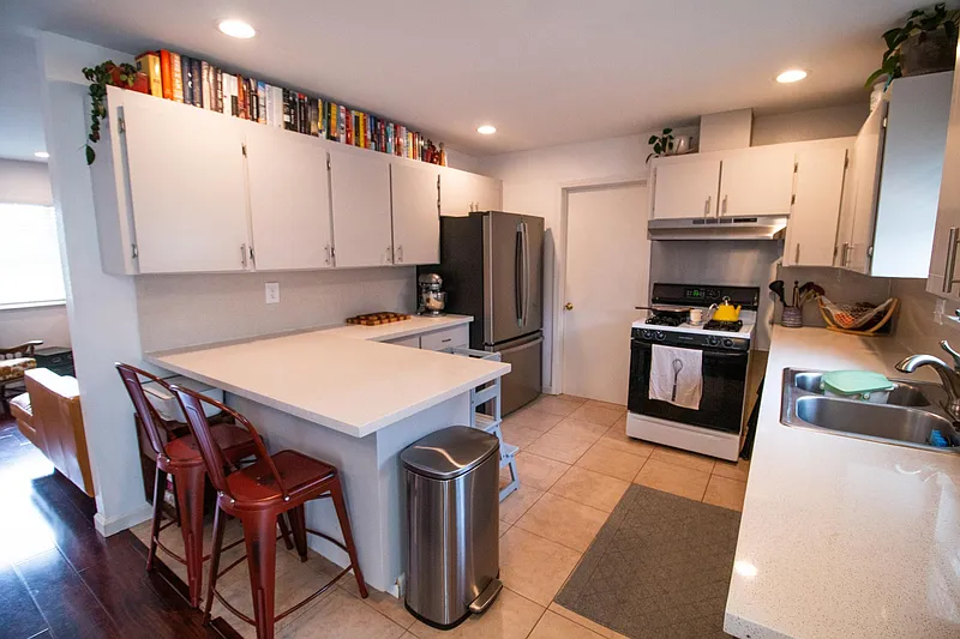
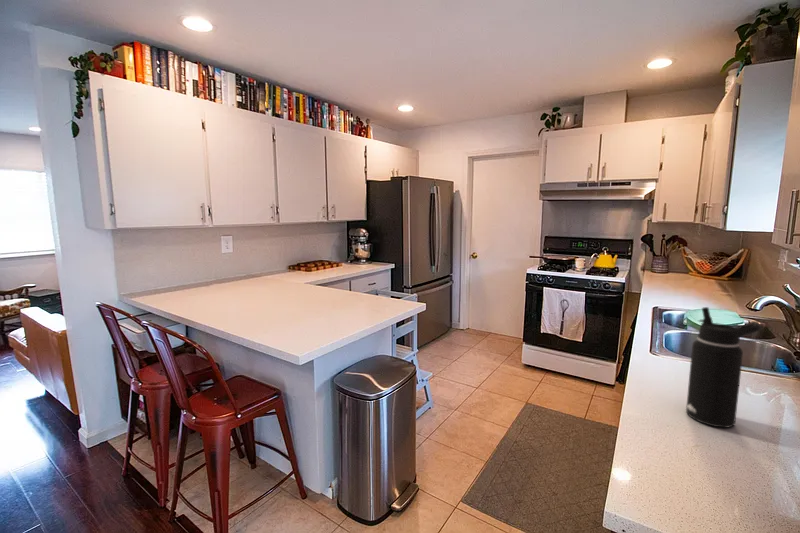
+ water bottle (722, 366)
